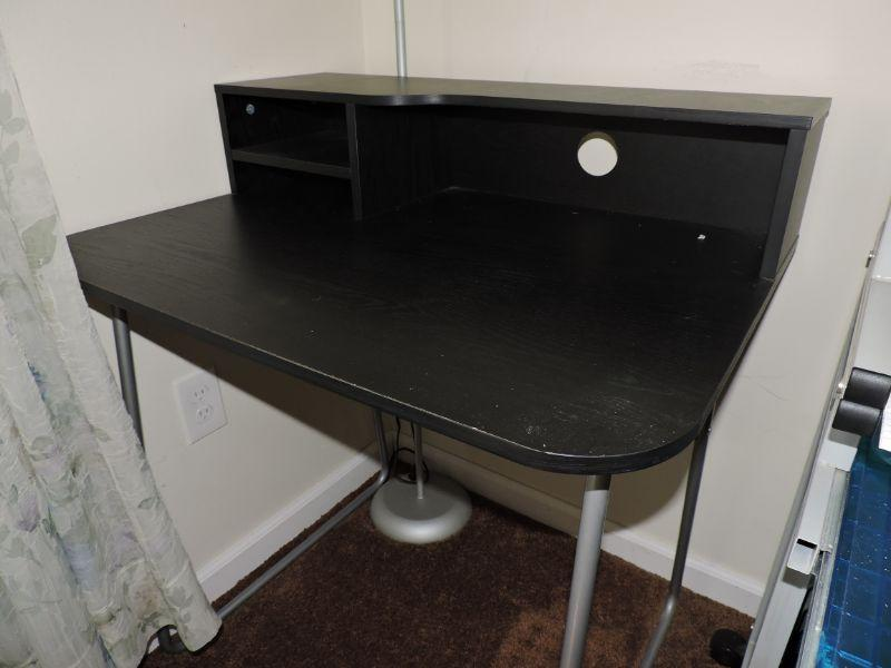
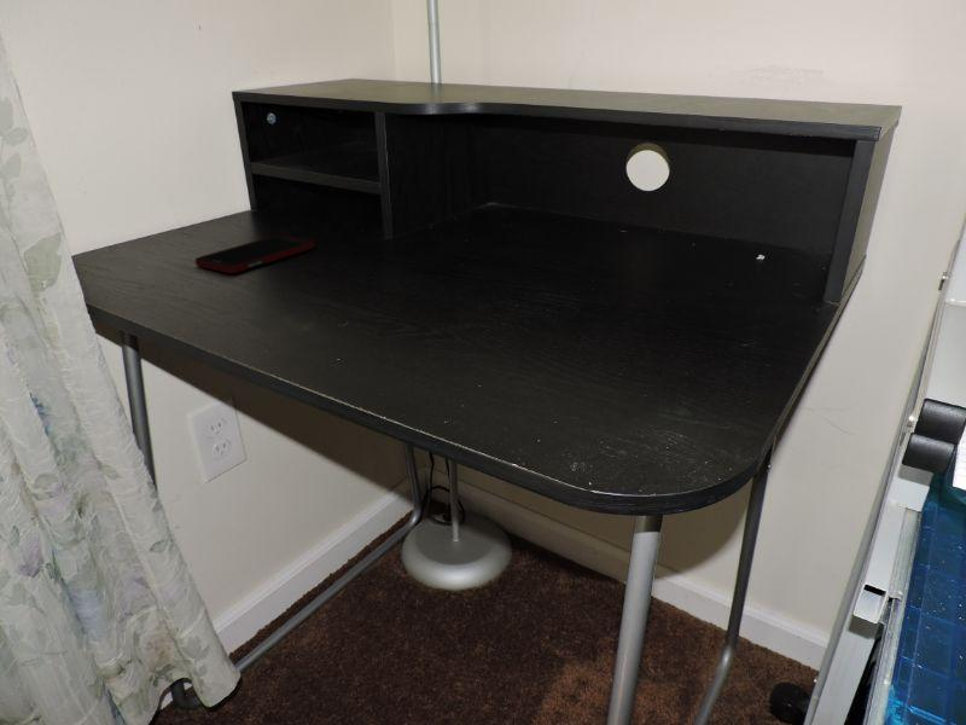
+ cell phone (256, 253)
